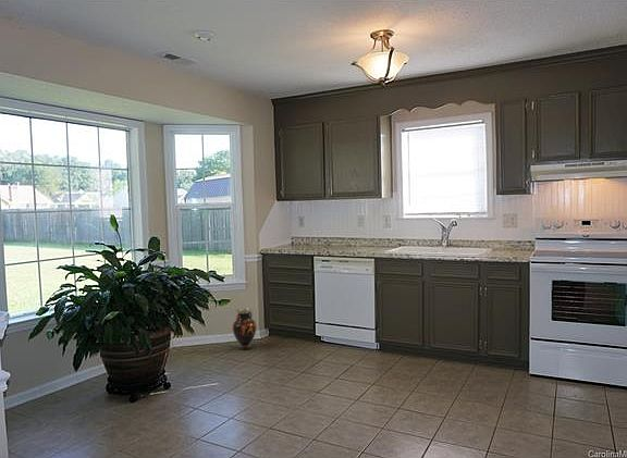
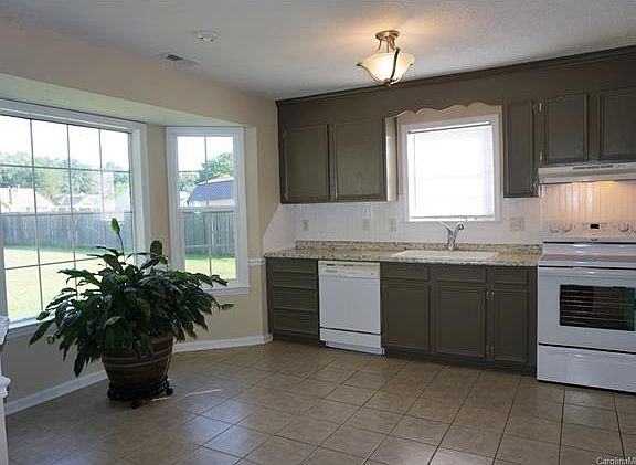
- vase (244, 329)
